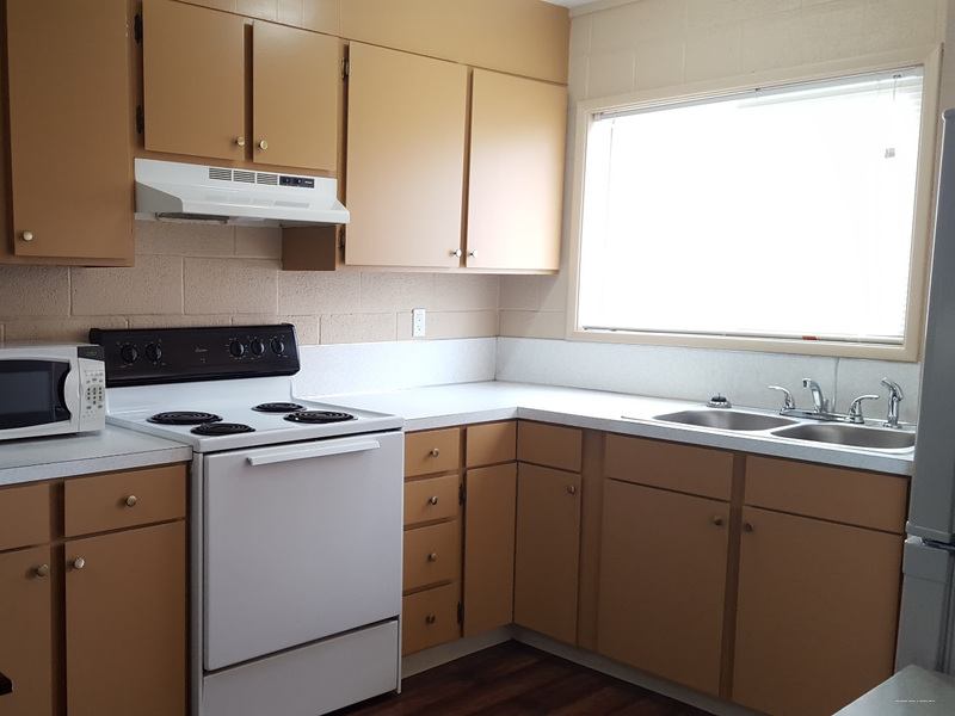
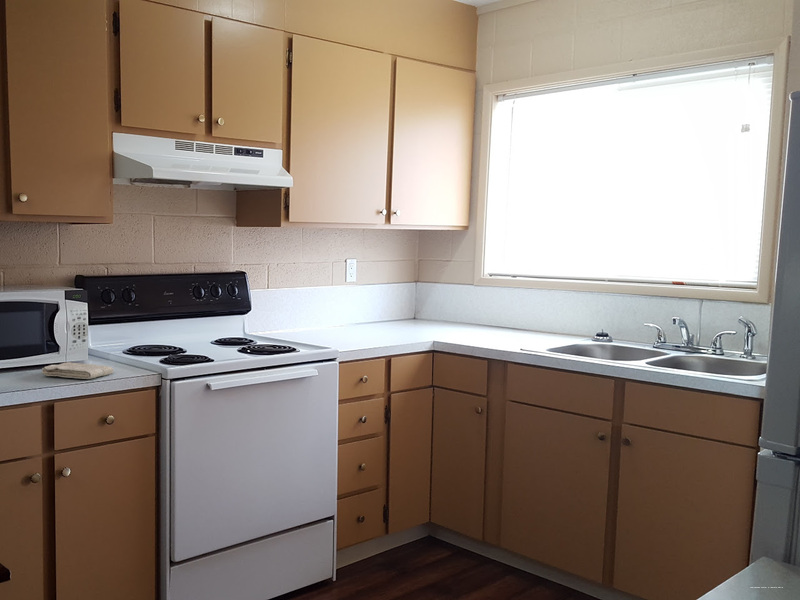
+ washcloth (77, 370)
